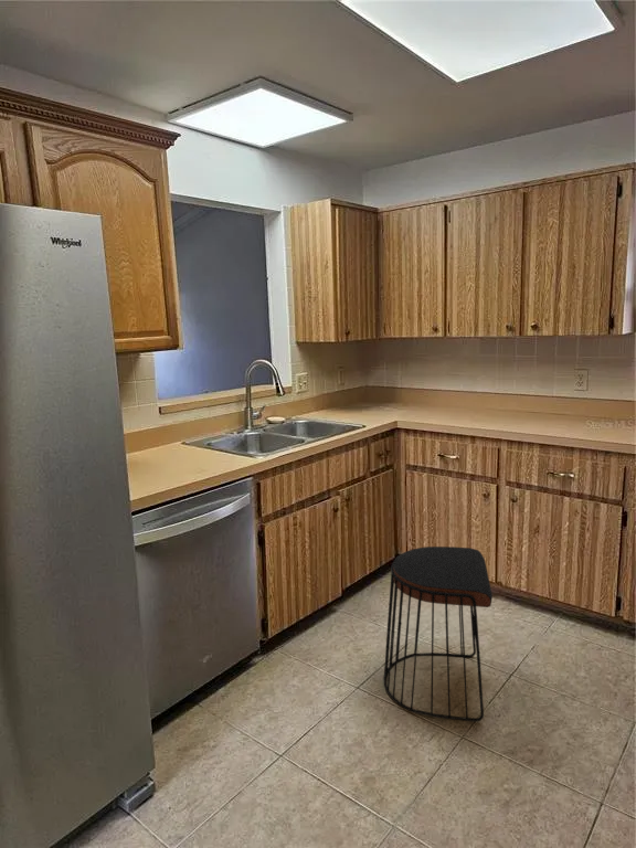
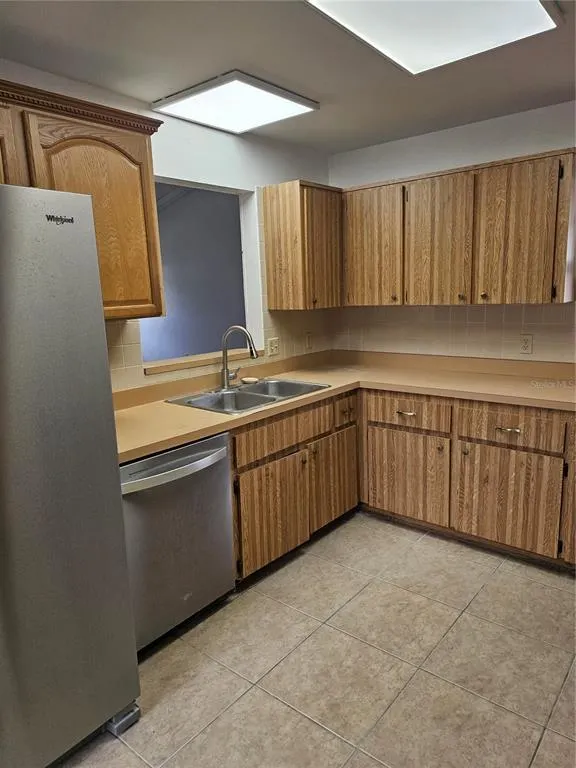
- stool (433, 624)
